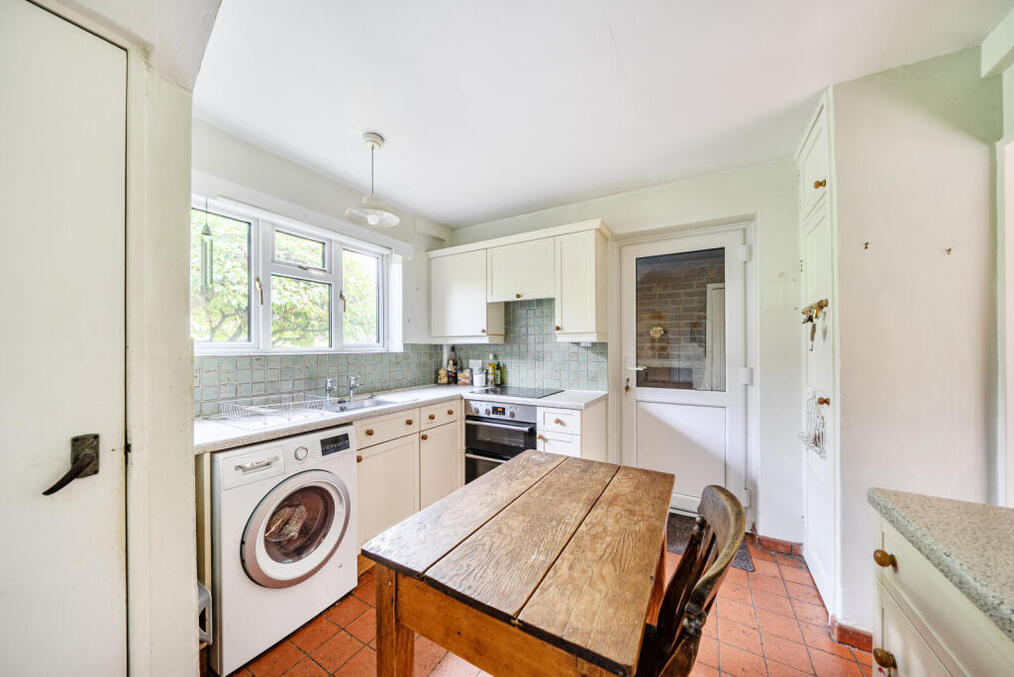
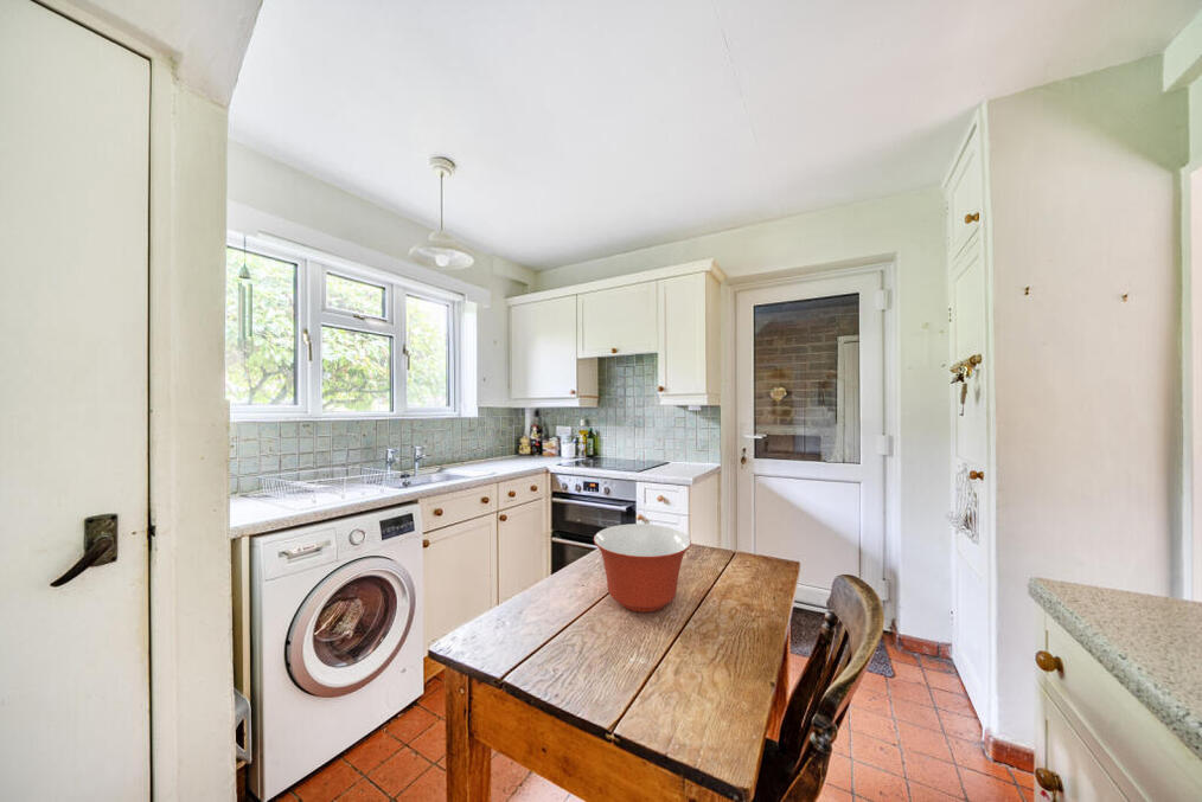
+ mixing bowl (641, 569)
